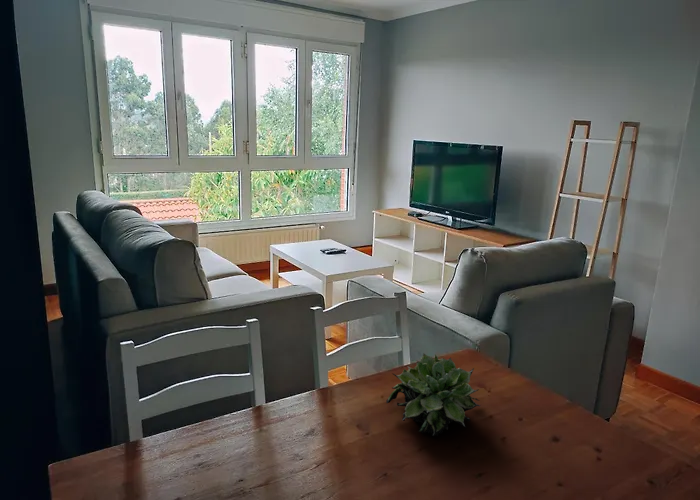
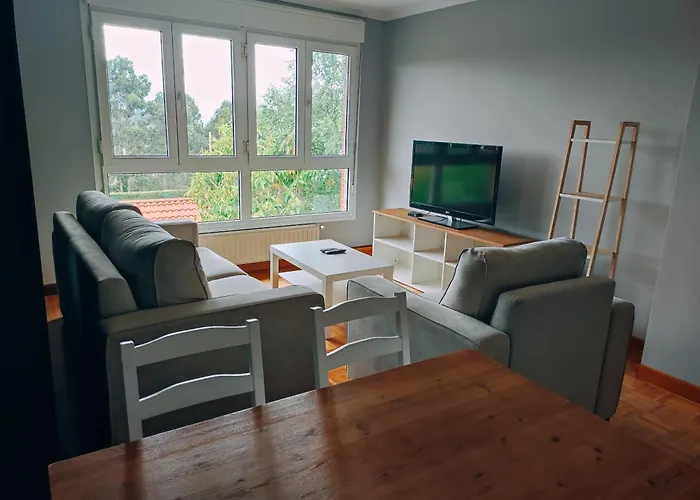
- succulent plant (434, 383)
